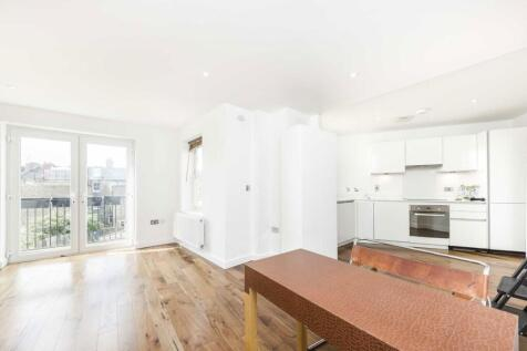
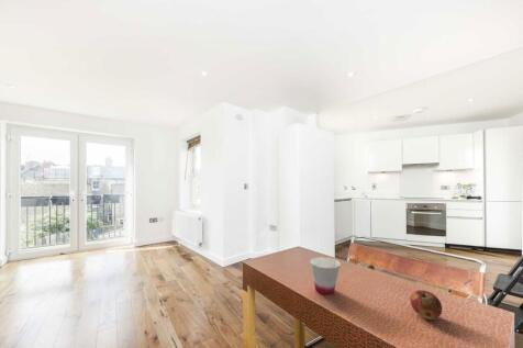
+ fruit (425, 303)
+ cup (324, 276)
